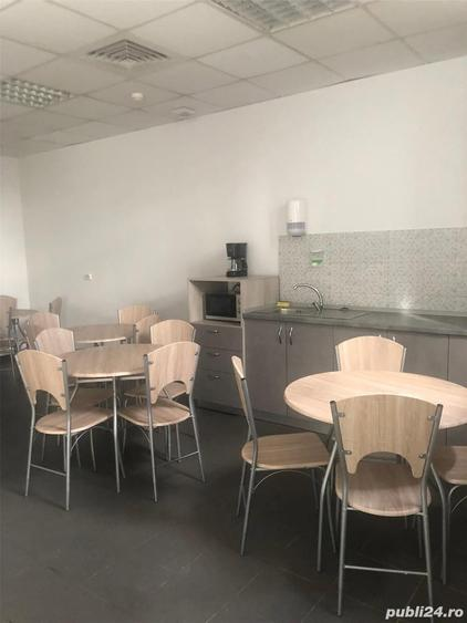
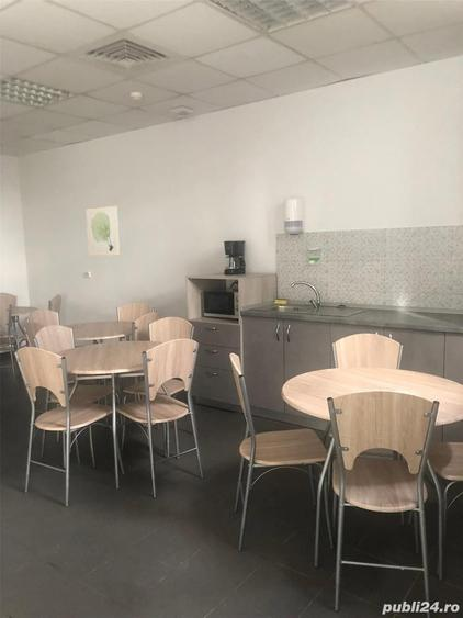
+ wall art (102, 232)
